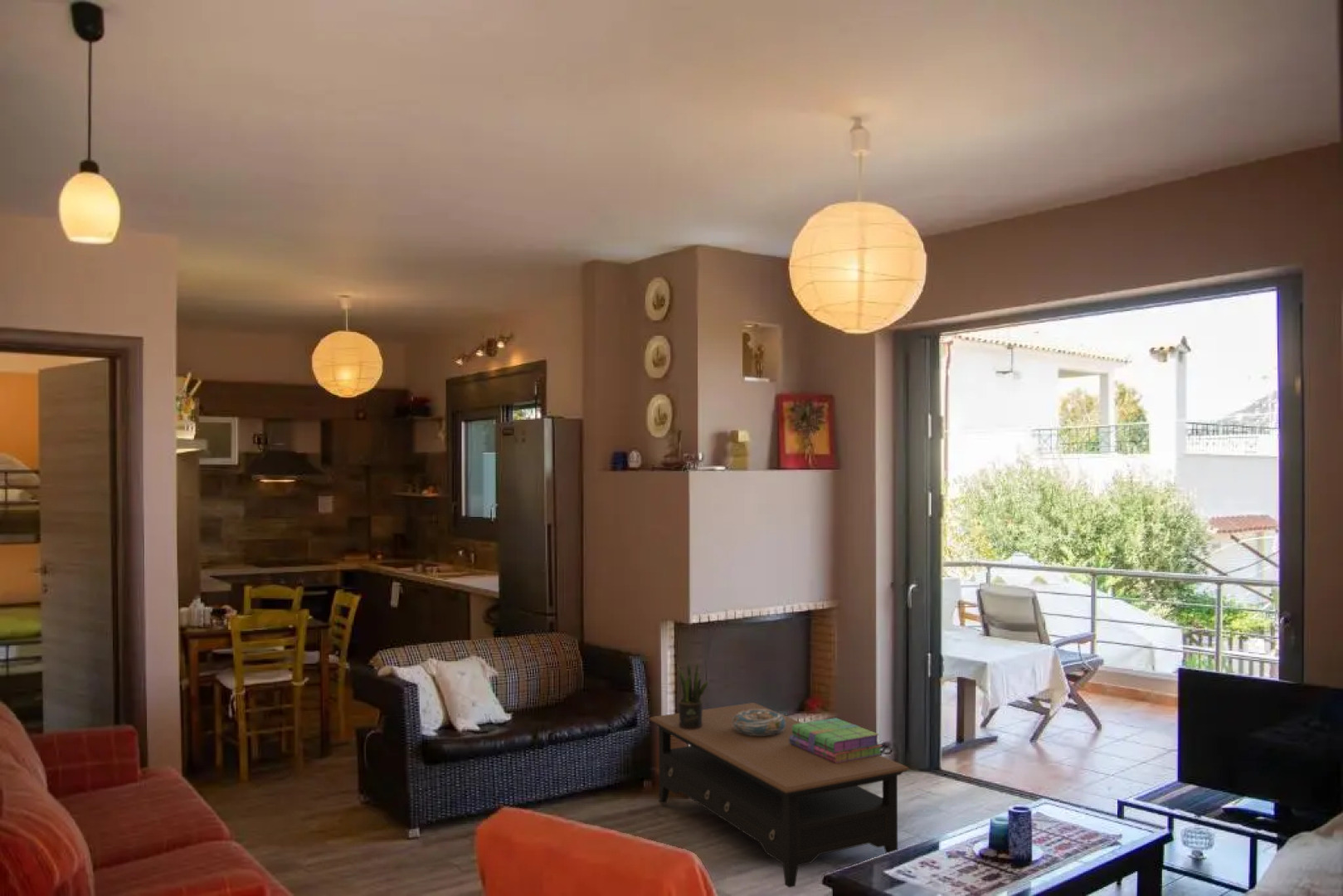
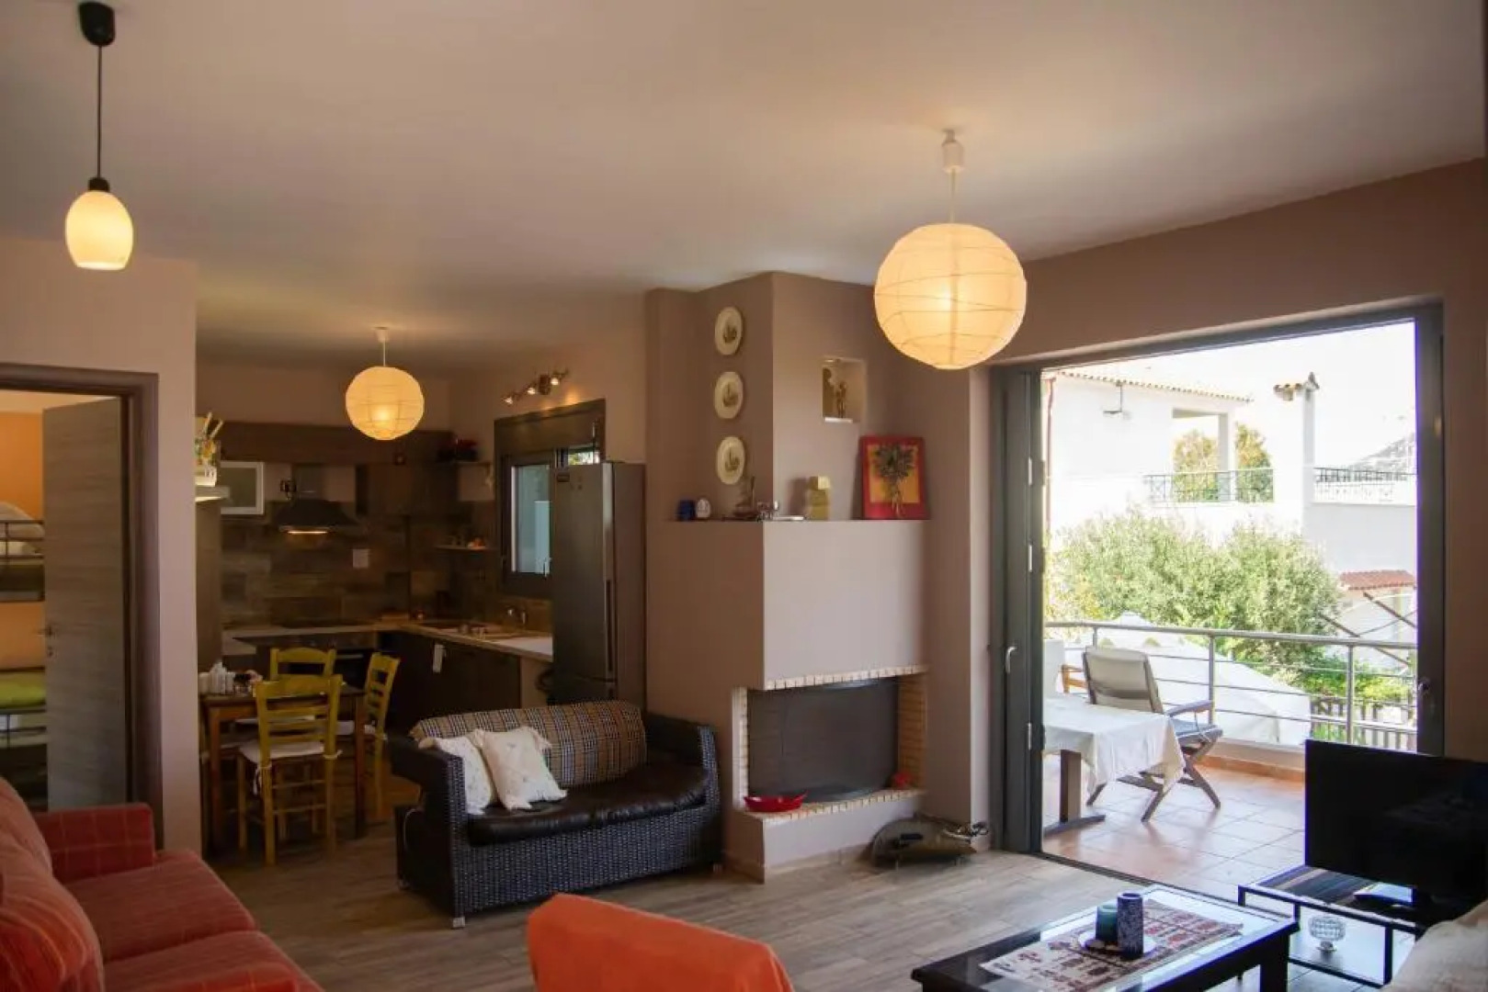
- potted plant (692, 694)
- stack of books (835, 738)
- coffee table (768, 785)
- decorative bowl (759, 722)
